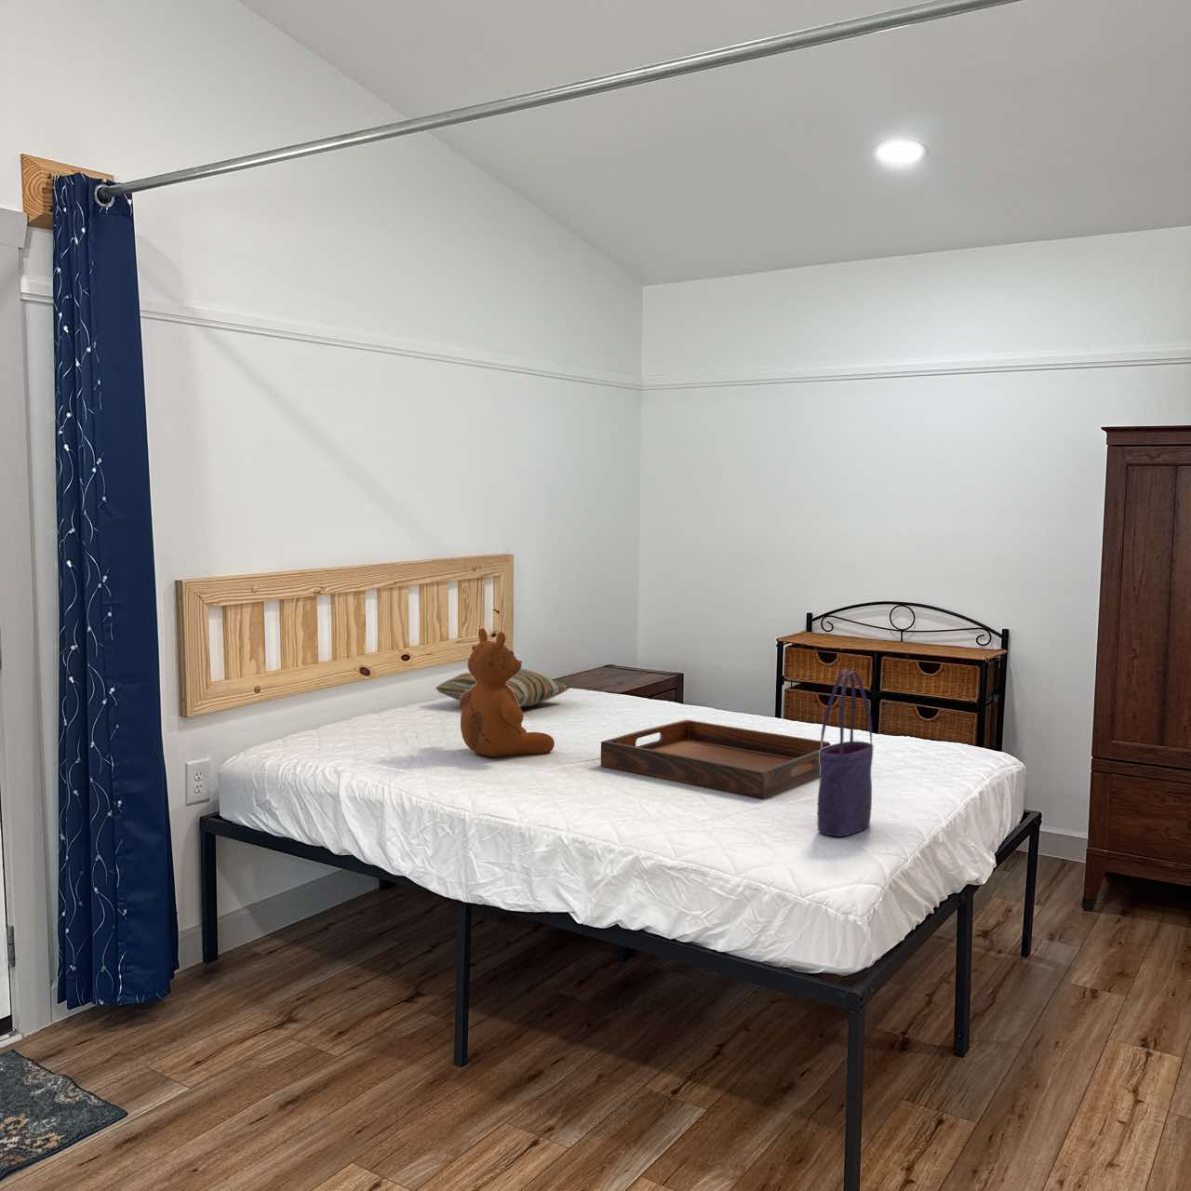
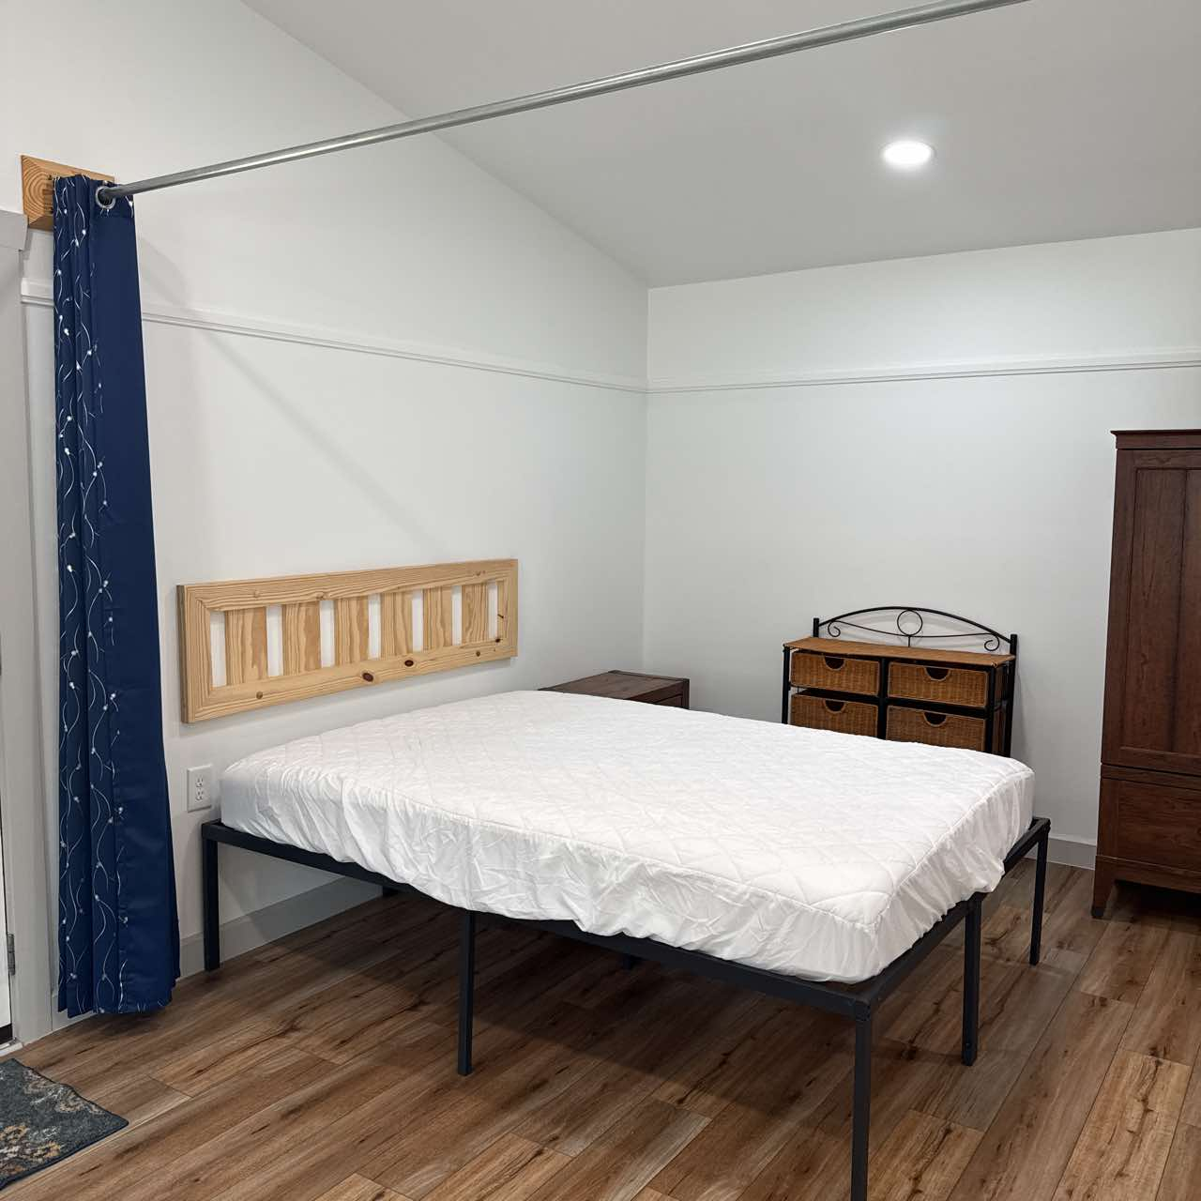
- teddy bear (505, 691)
- tote bag (846, 750)
- serving tray (720, 755)
- pillow (506, 684)
